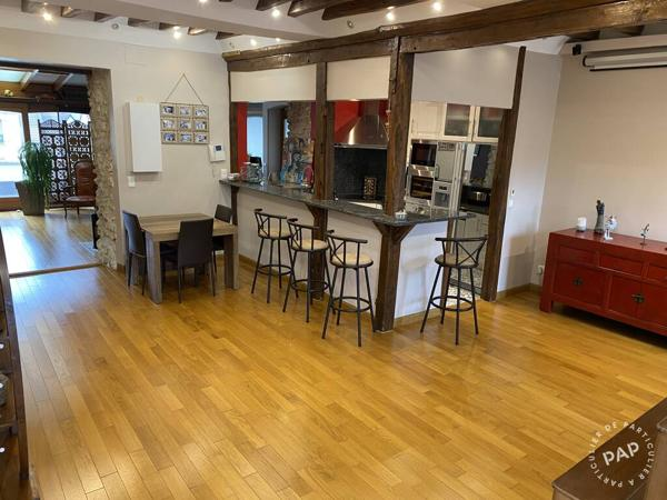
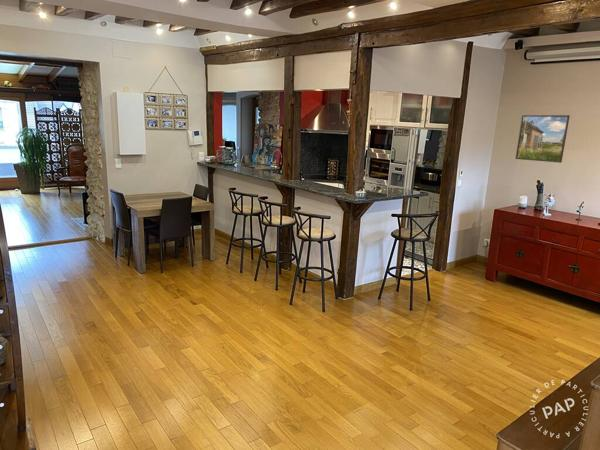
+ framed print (541, 138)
